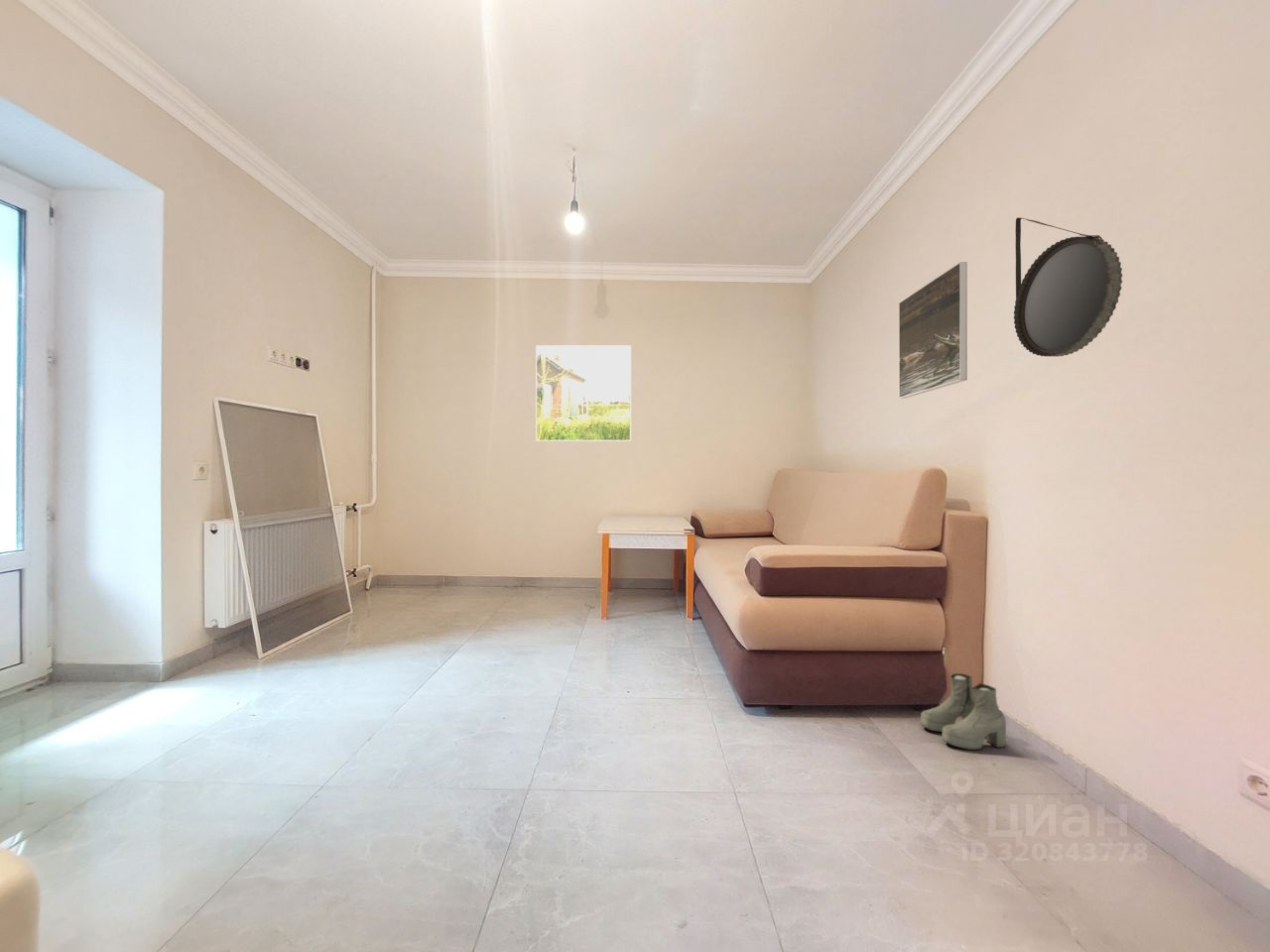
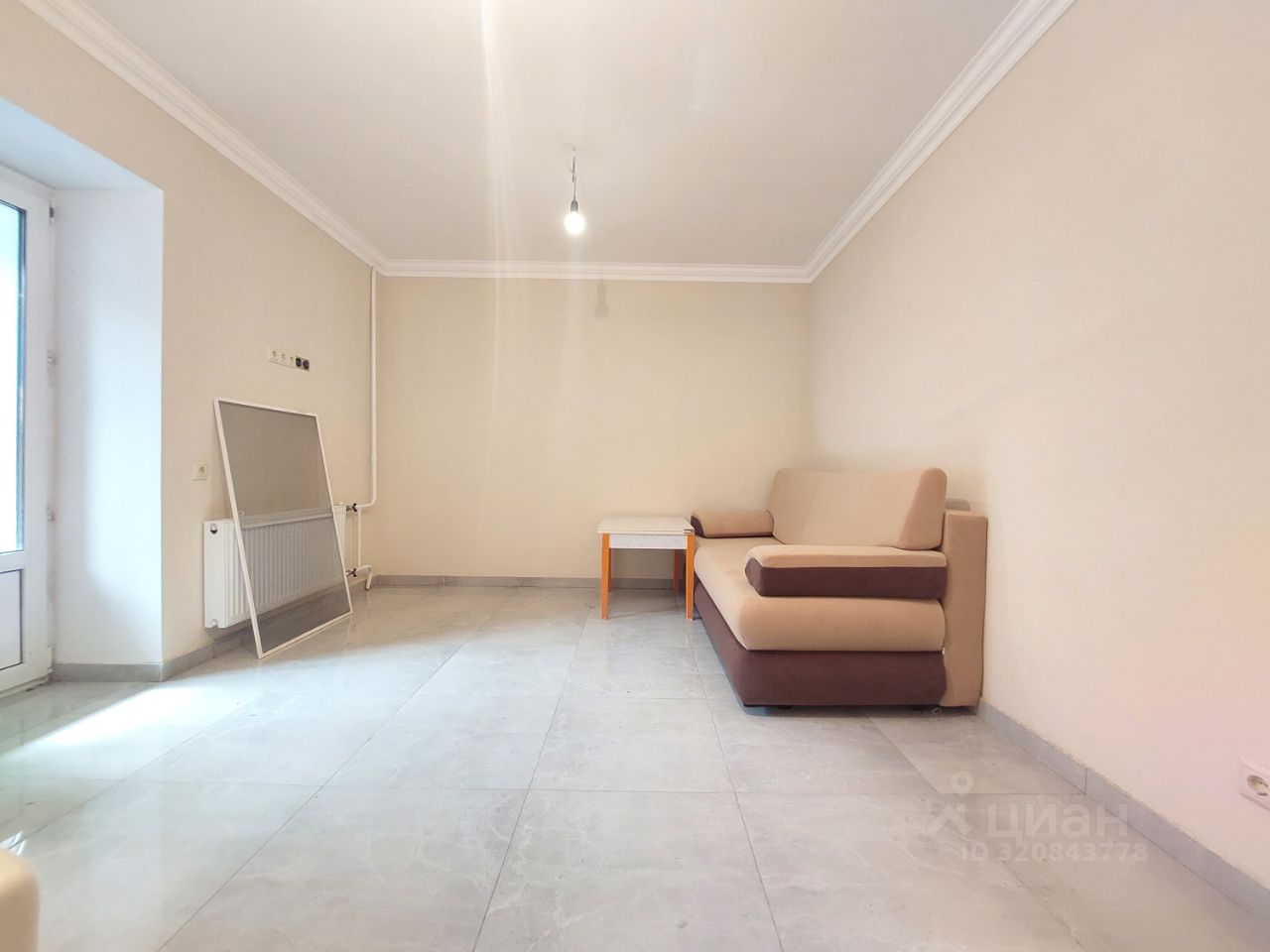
- boots (962, 708)
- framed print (583, 393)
- home mirror (1061, 272)
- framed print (929, 337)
